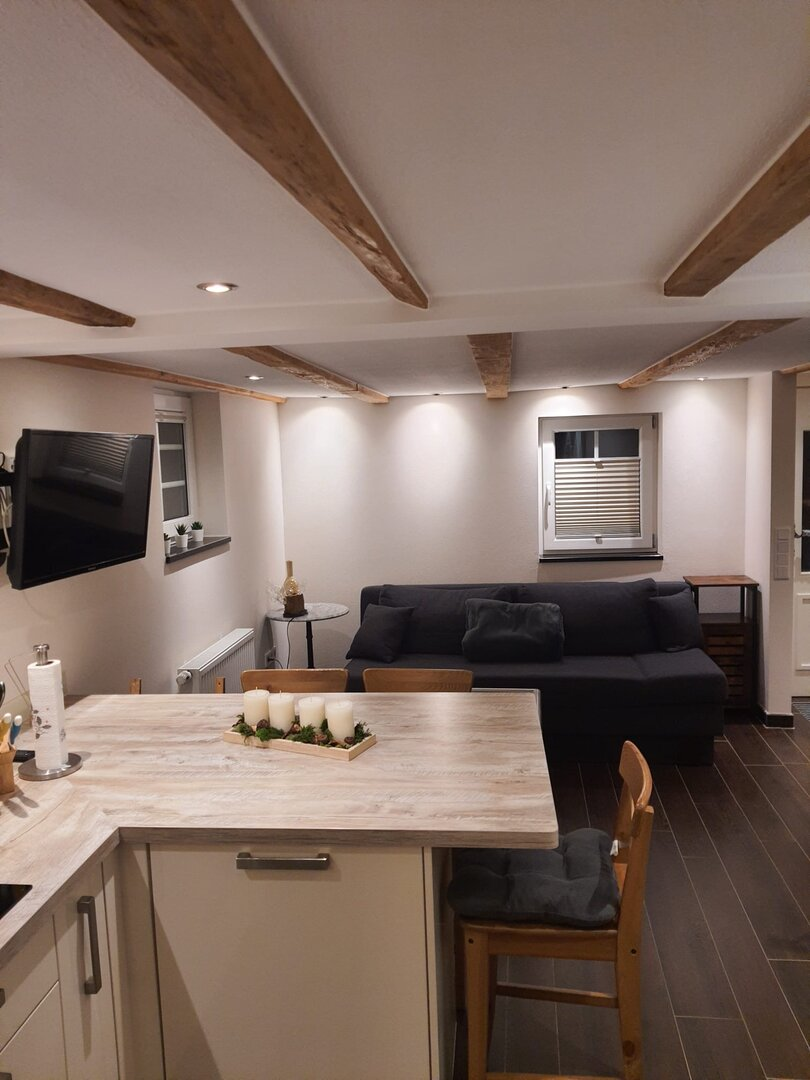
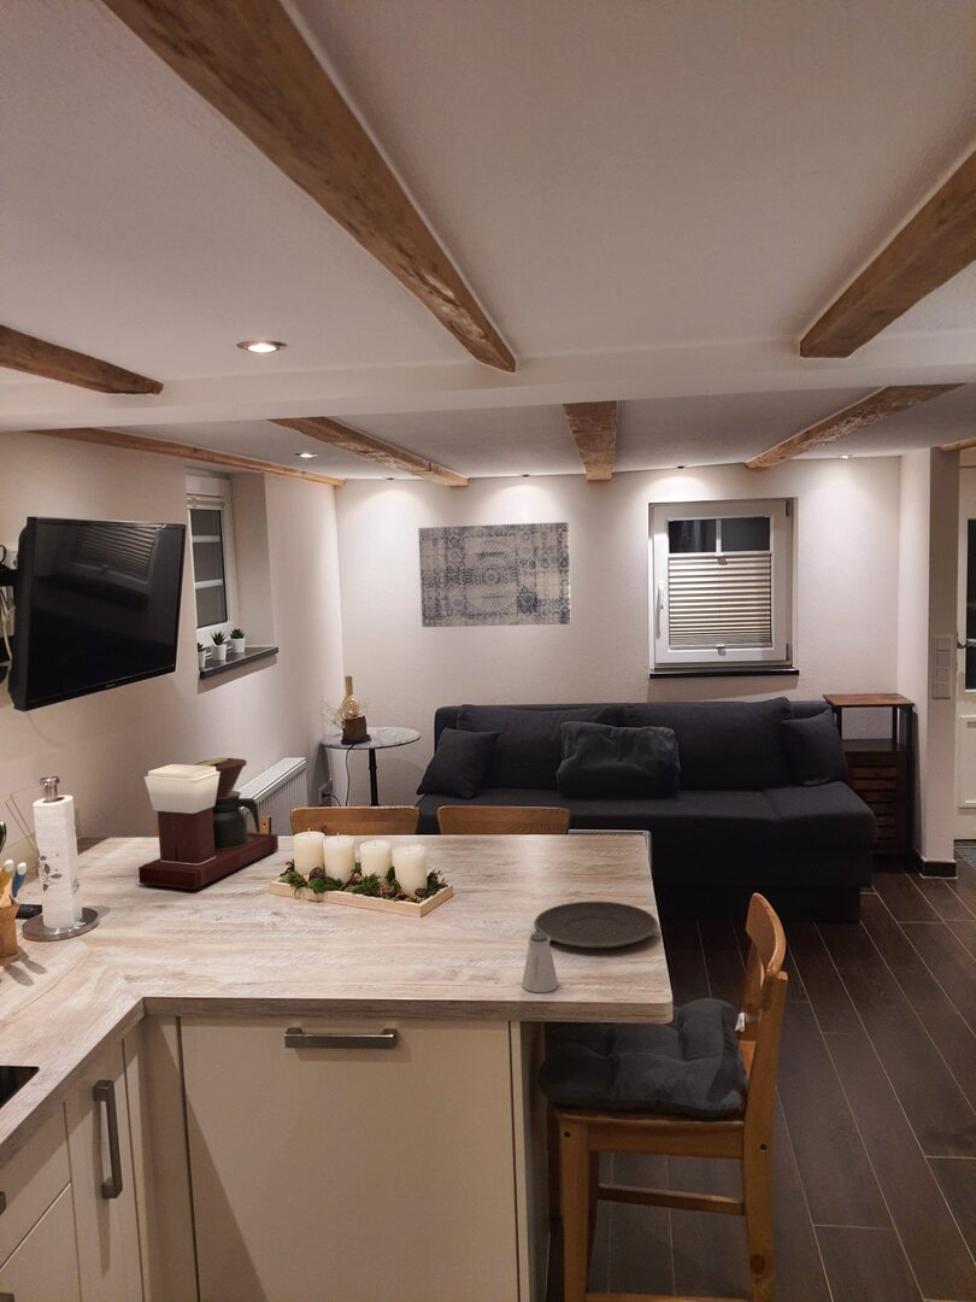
+ saltshaker (539, 960)
+ coffee maker (208, 815)
+ wall art (494, 575)
+ plate (595, 926)
